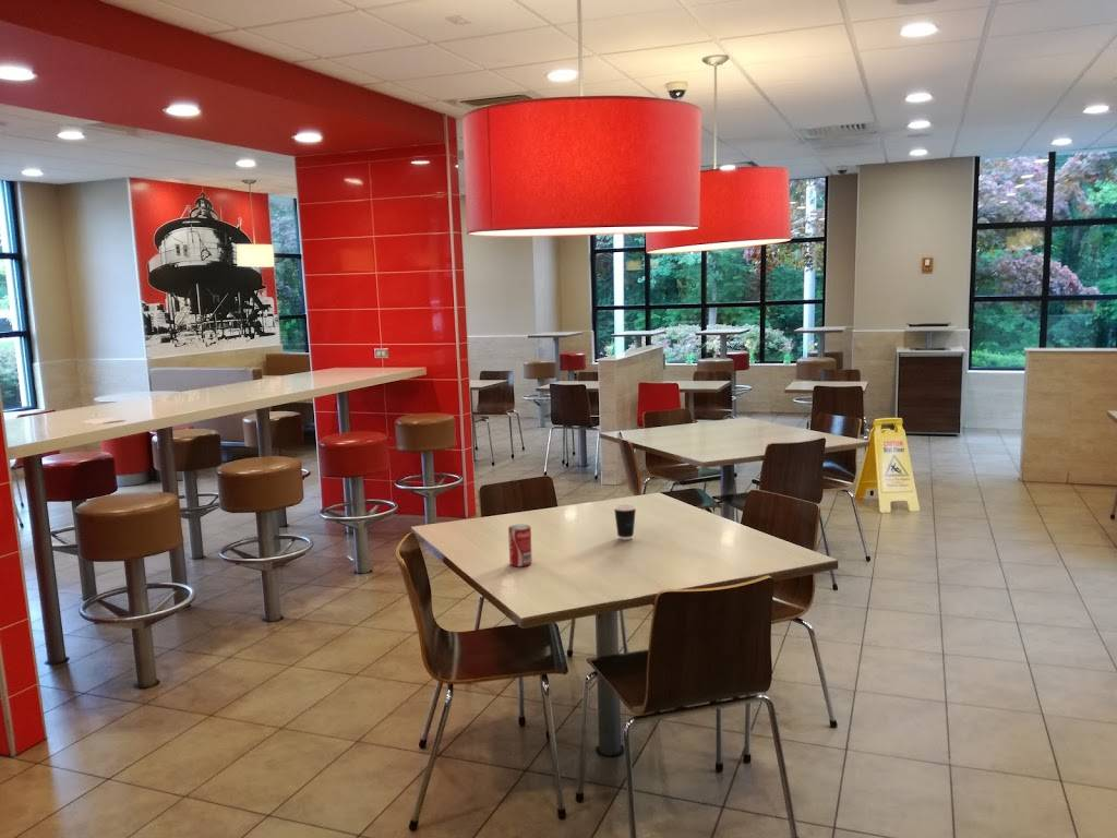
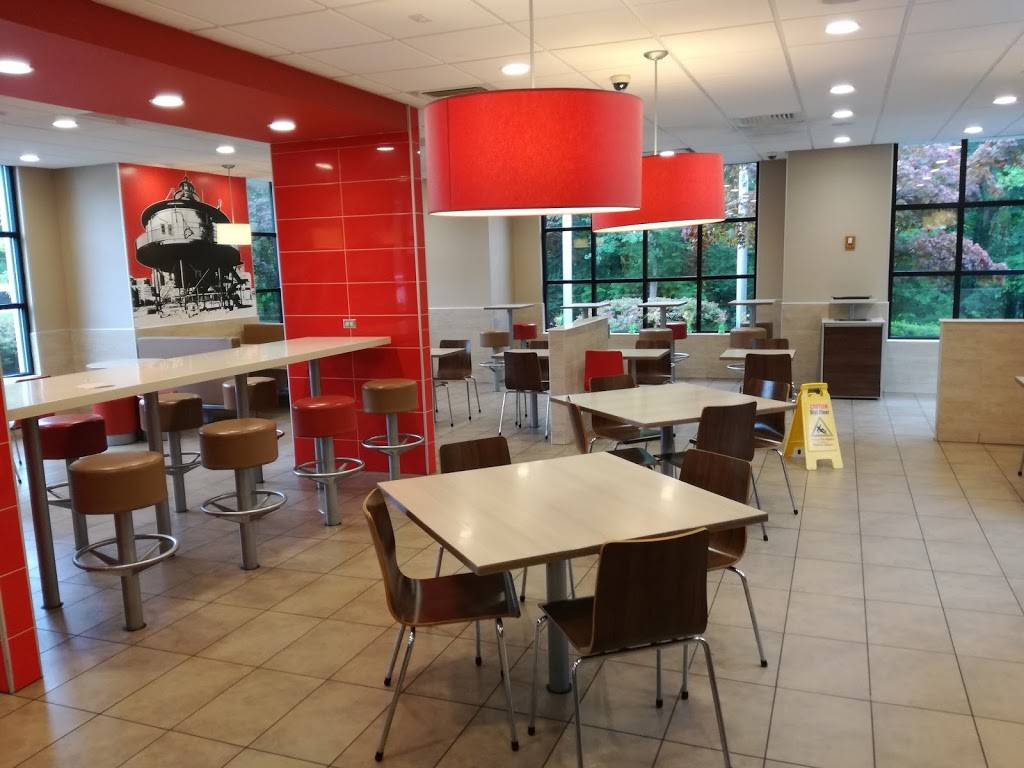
- beverage can (519, 544)
- dixie cup (625, 522)
